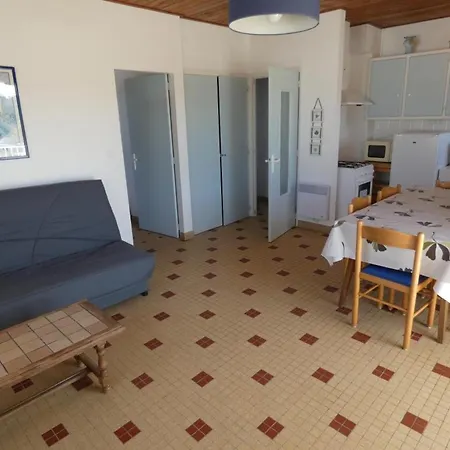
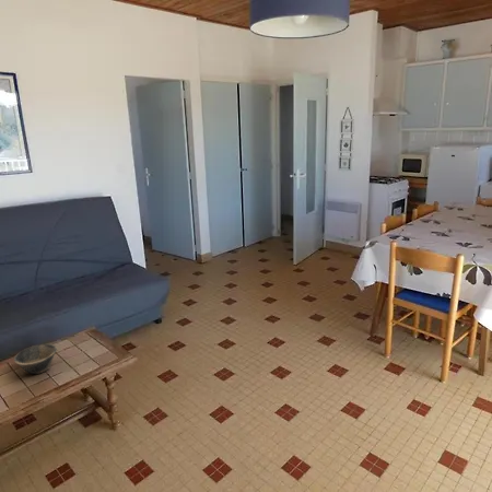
+ bowl (36, 361)
